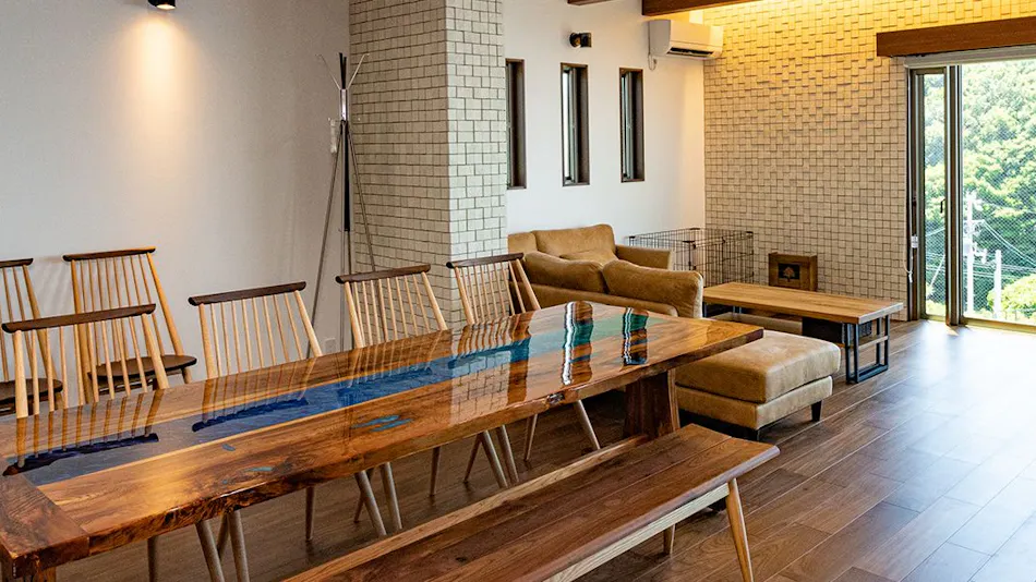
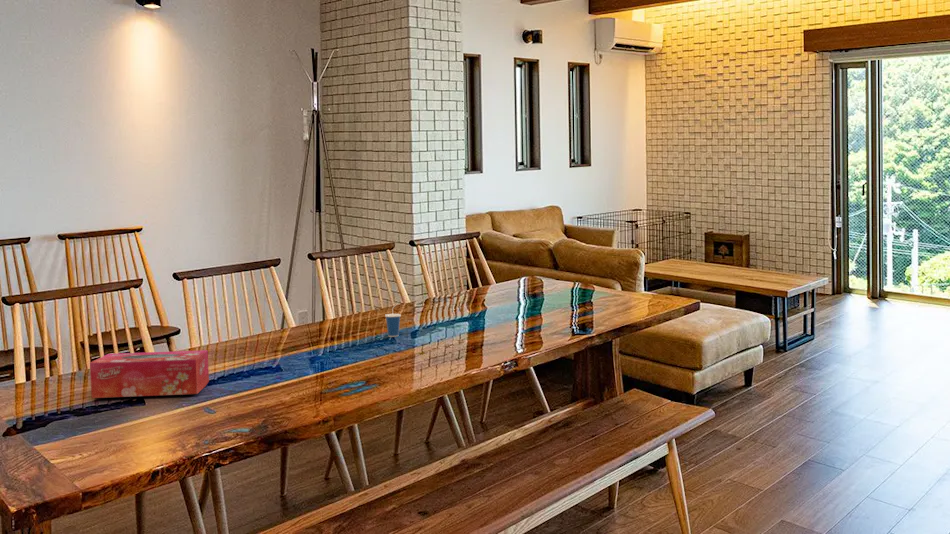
+ cup (393, 319)
+ tissue box (151, 373)
